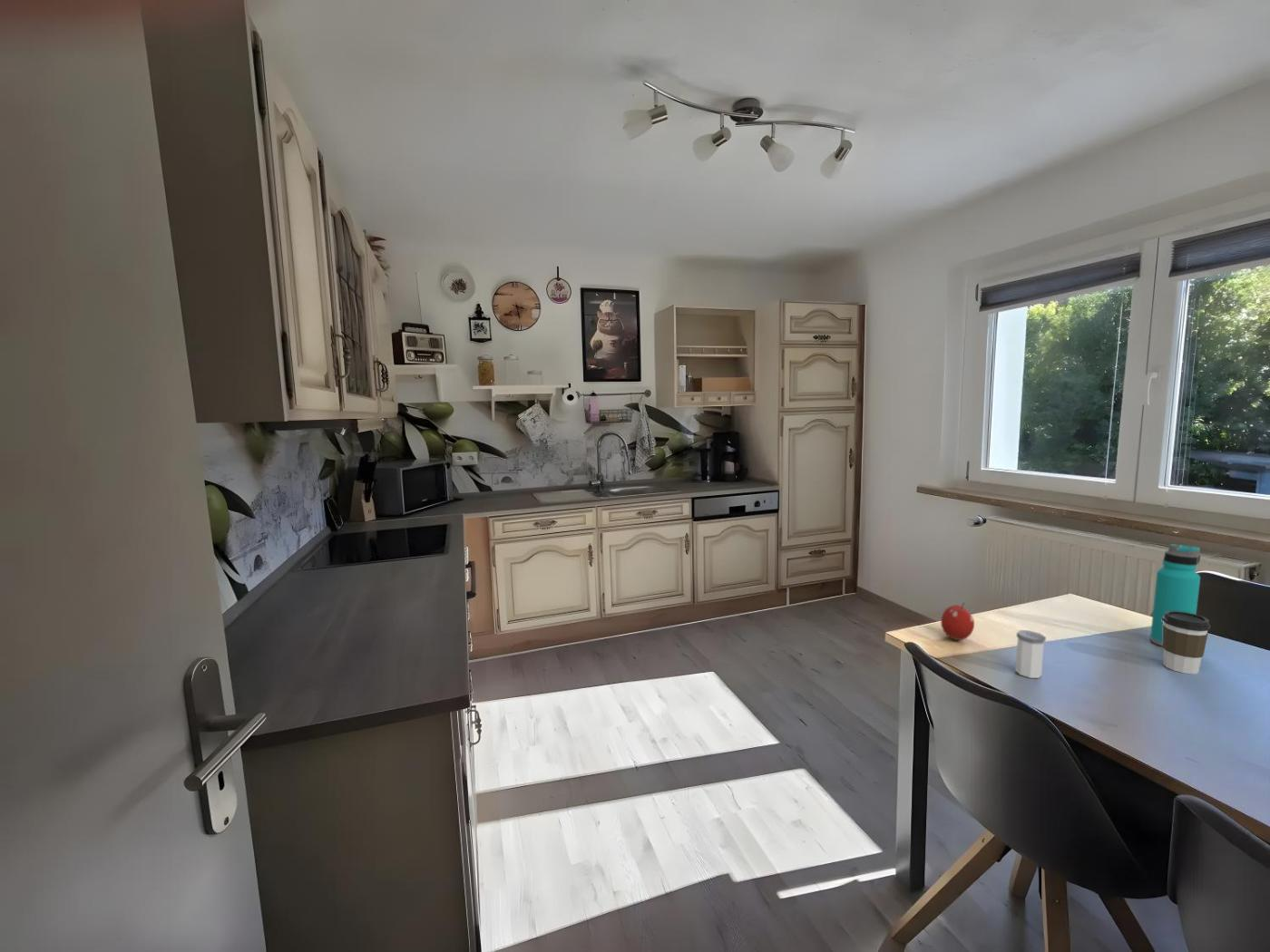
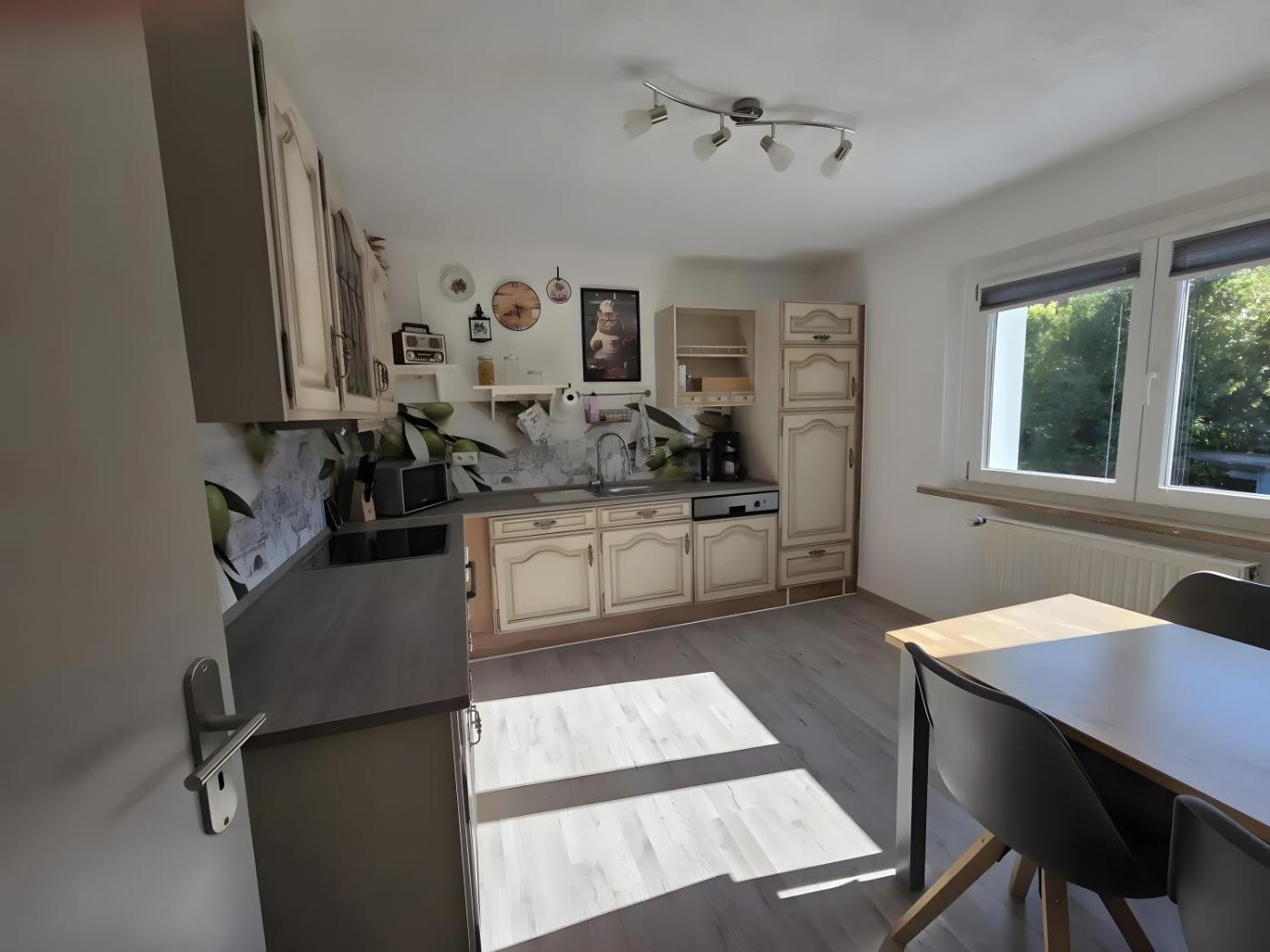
- salt shaker (1030, 654)
- coffee cup (1183, 642)
- fruit (957, 620)
- water bottle (1176, 595)
